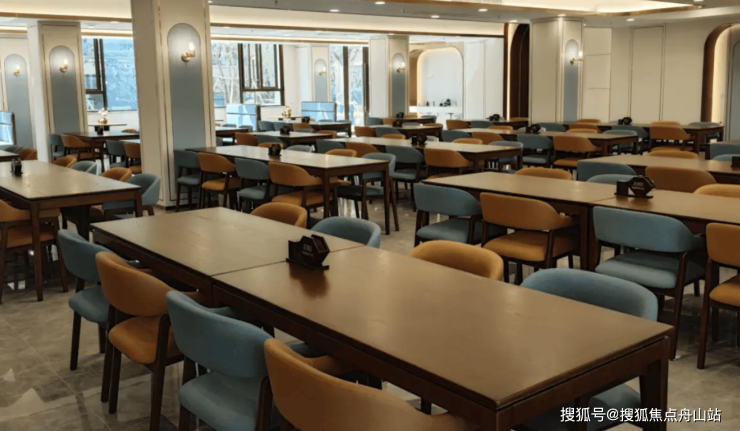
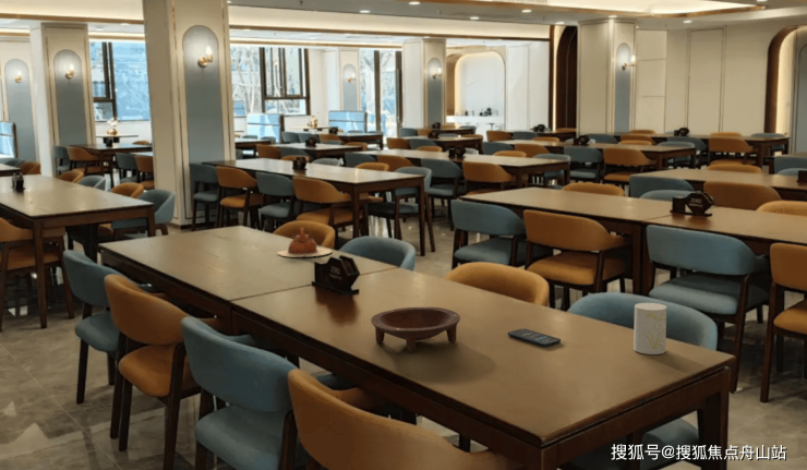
+ smartphone (533, 337)
+ bowl (415, 328)
+ cup (650, 327)
+ teapot (304, 240)
